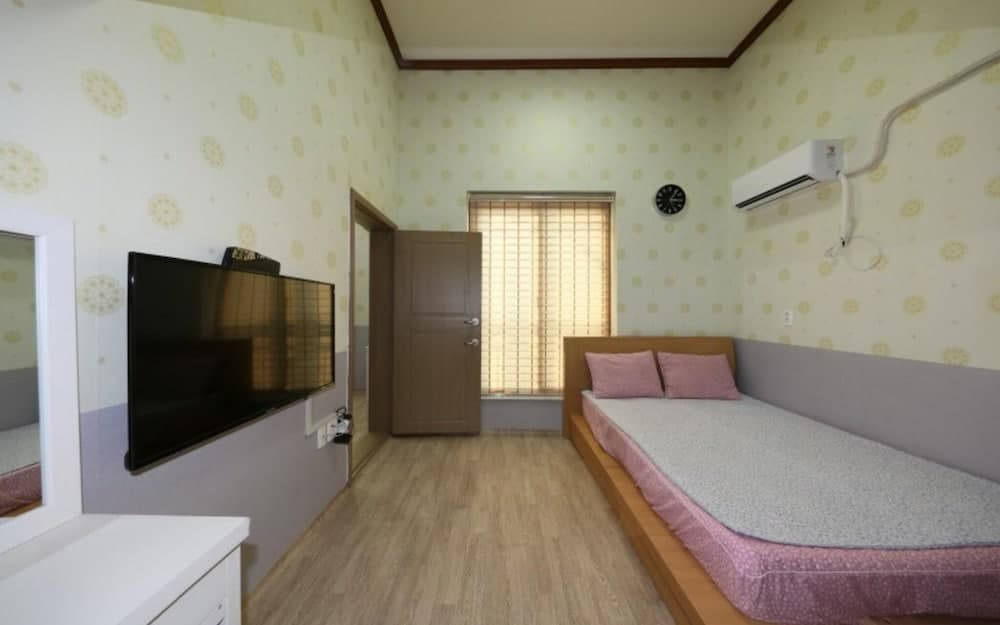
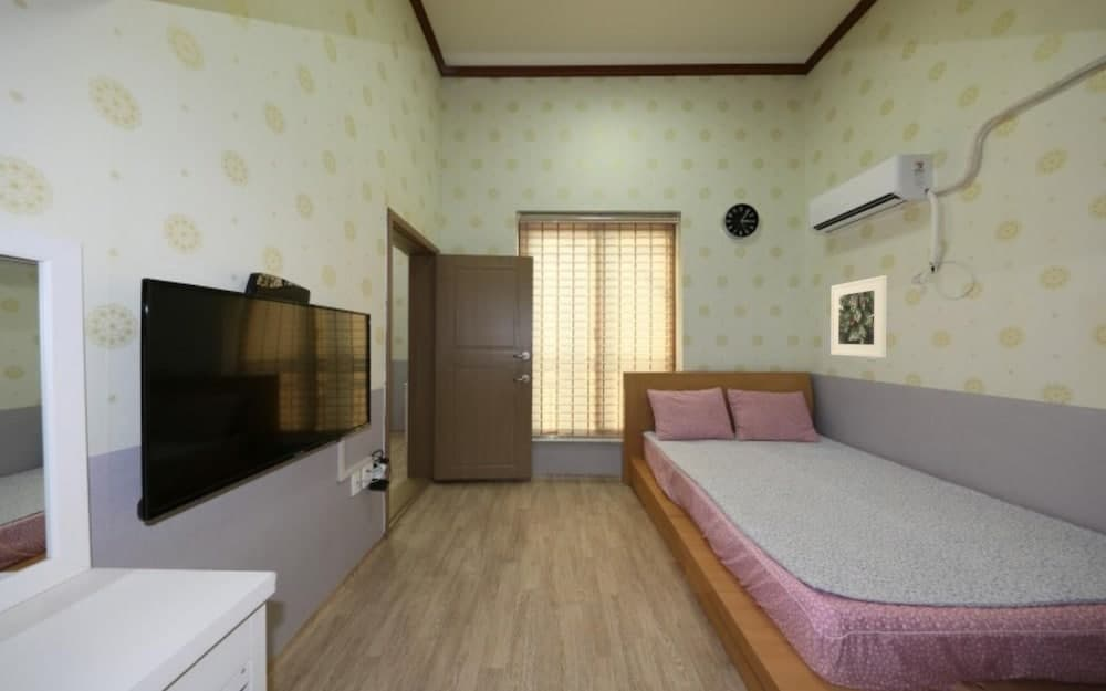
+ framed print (856, 318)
